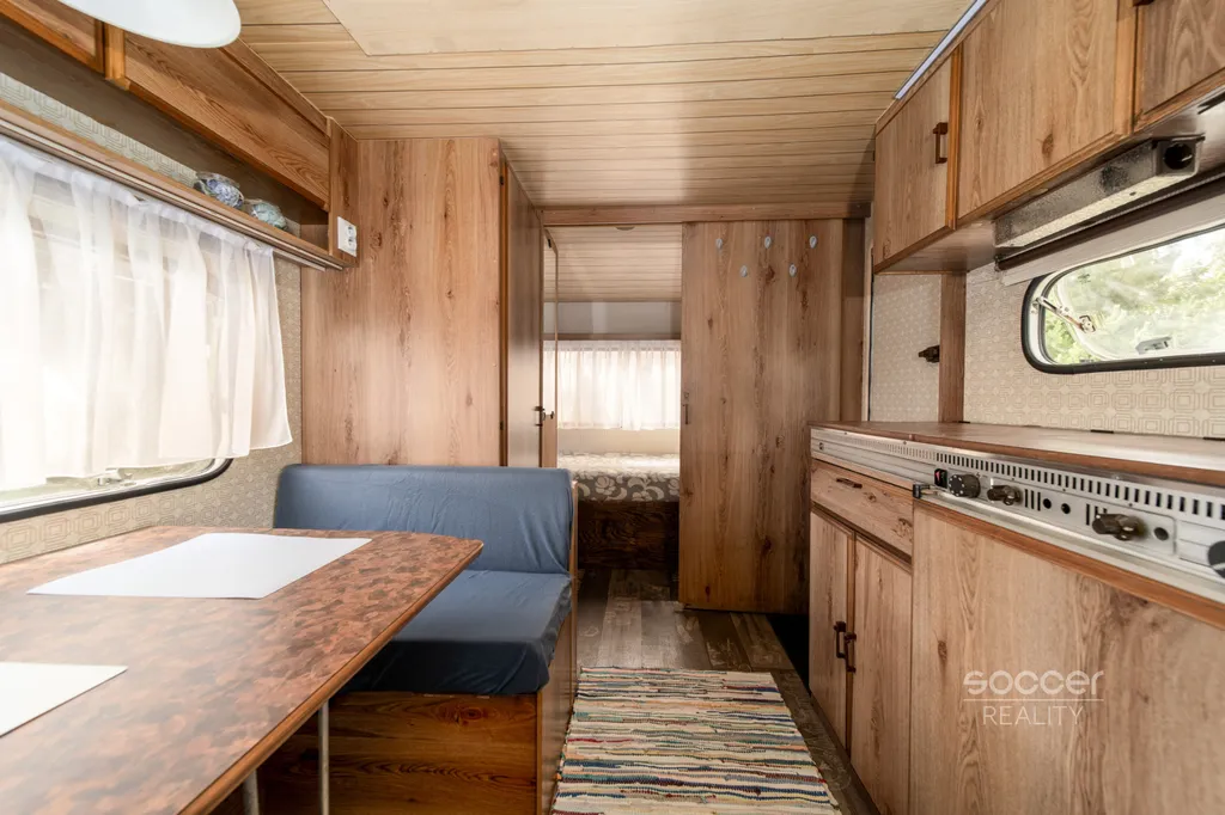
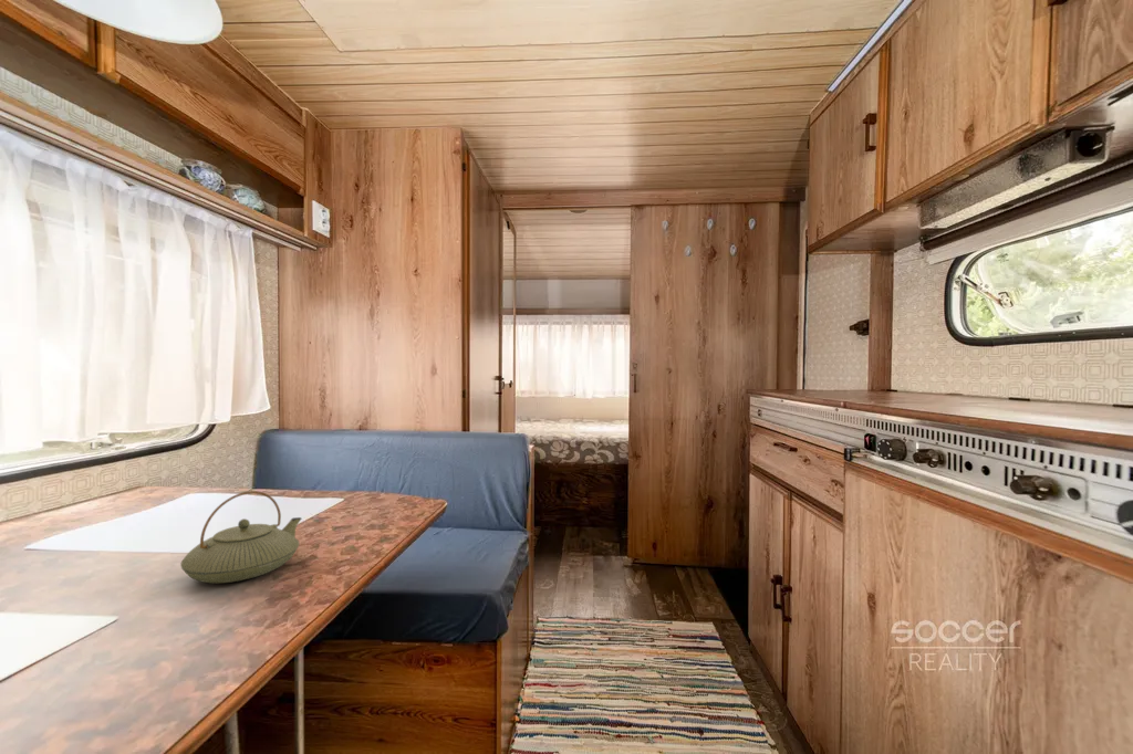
+ teapot (250, 528)
